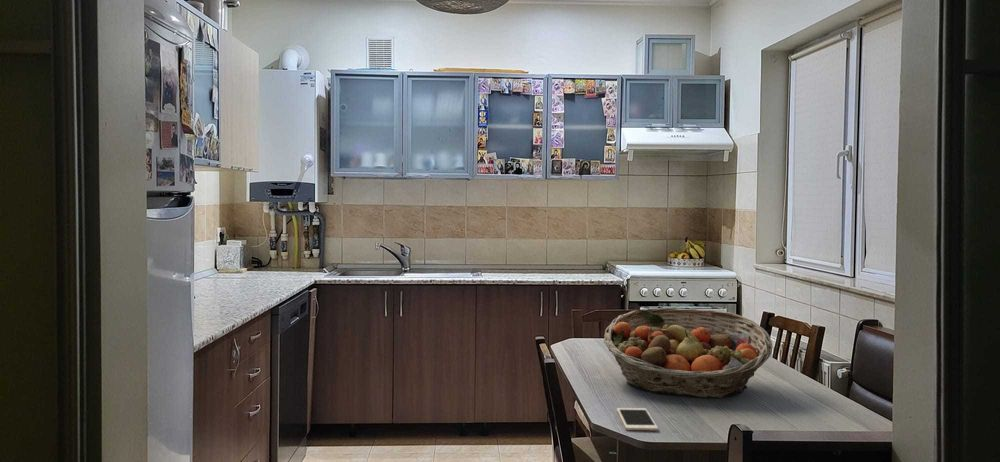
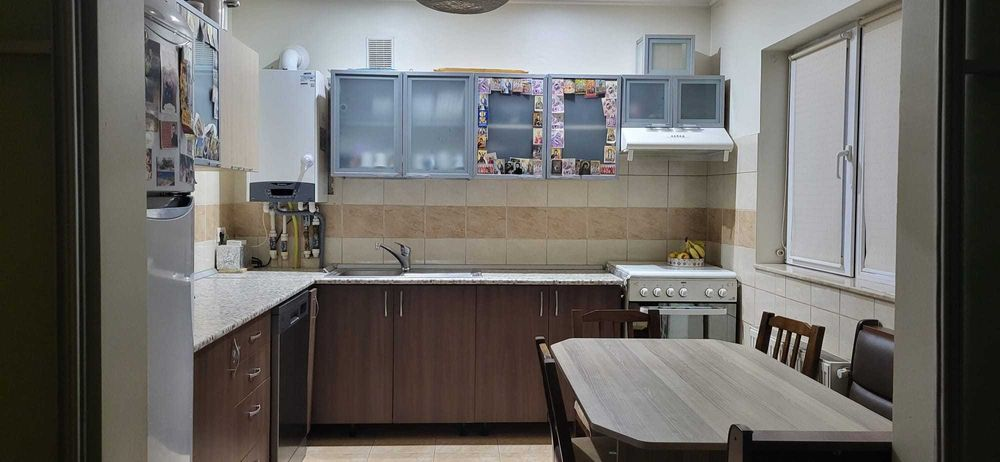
- fruit basket (684, 350)
- cell phone (636, 418)
